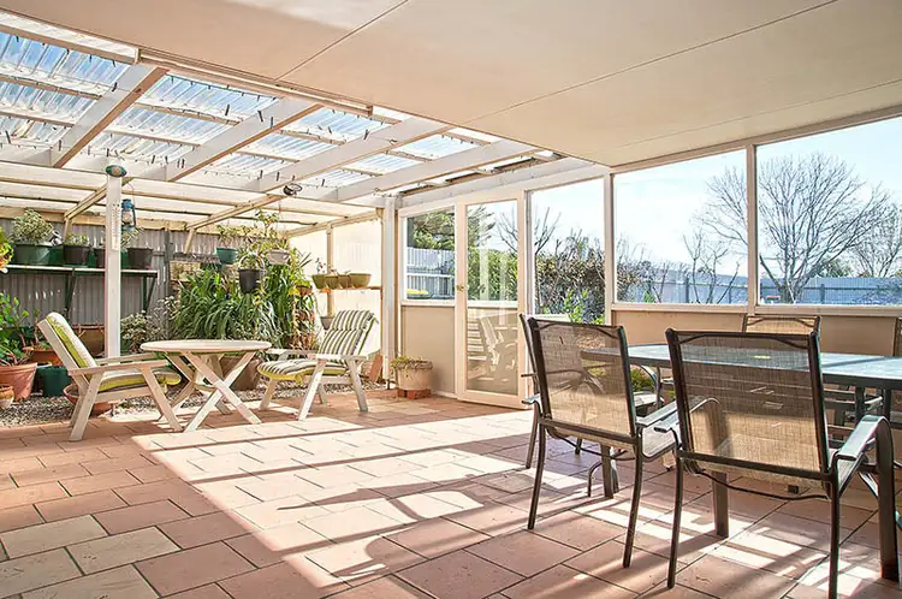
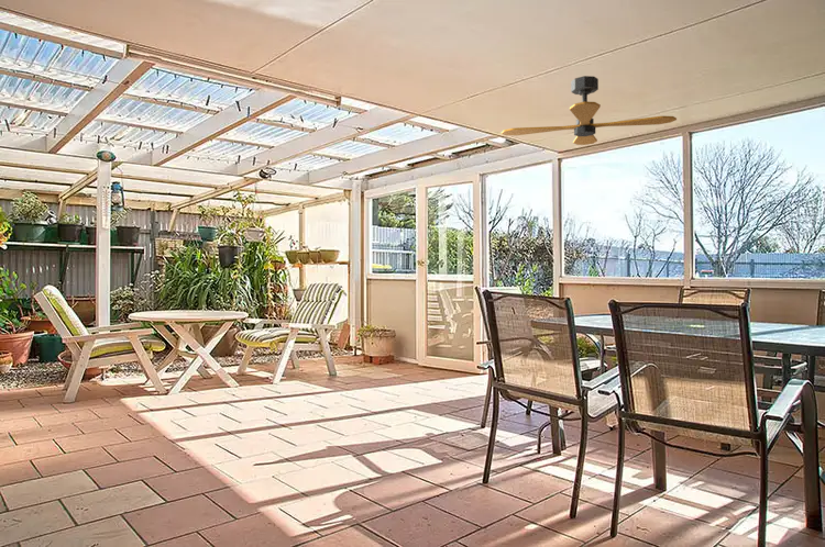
+ ceiling fan (584, 107)
